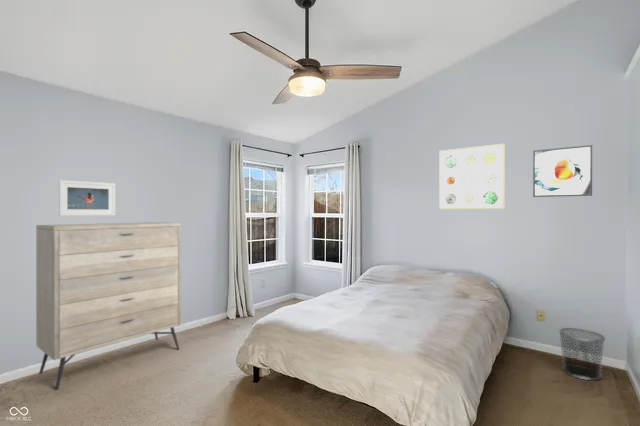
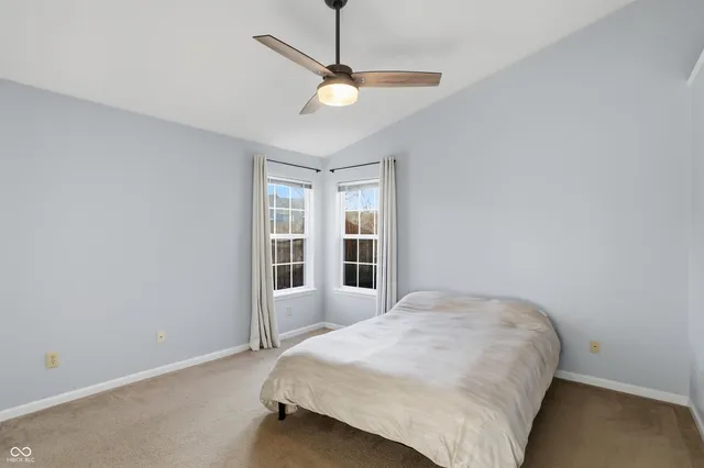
- wall art (470, 178)
- dresser (115, 292)
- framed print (88, 198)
- waste bin (581, 353)
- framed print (561, 172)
